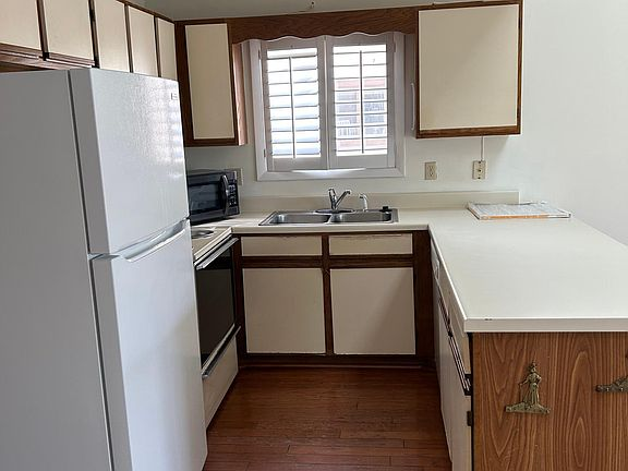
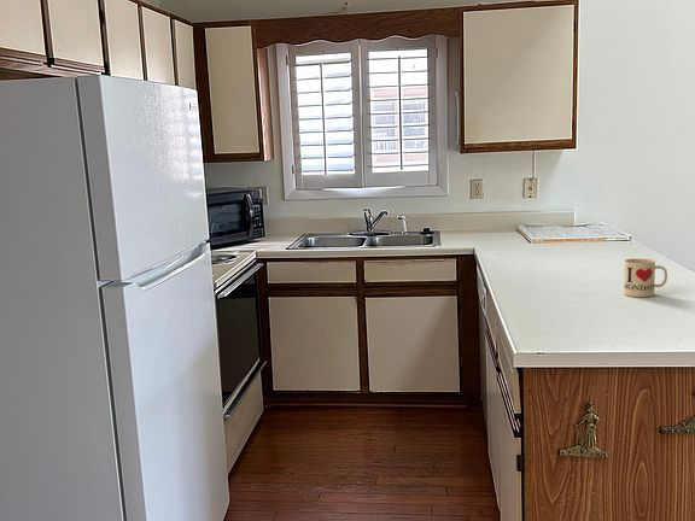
+ mug (644, 277)
